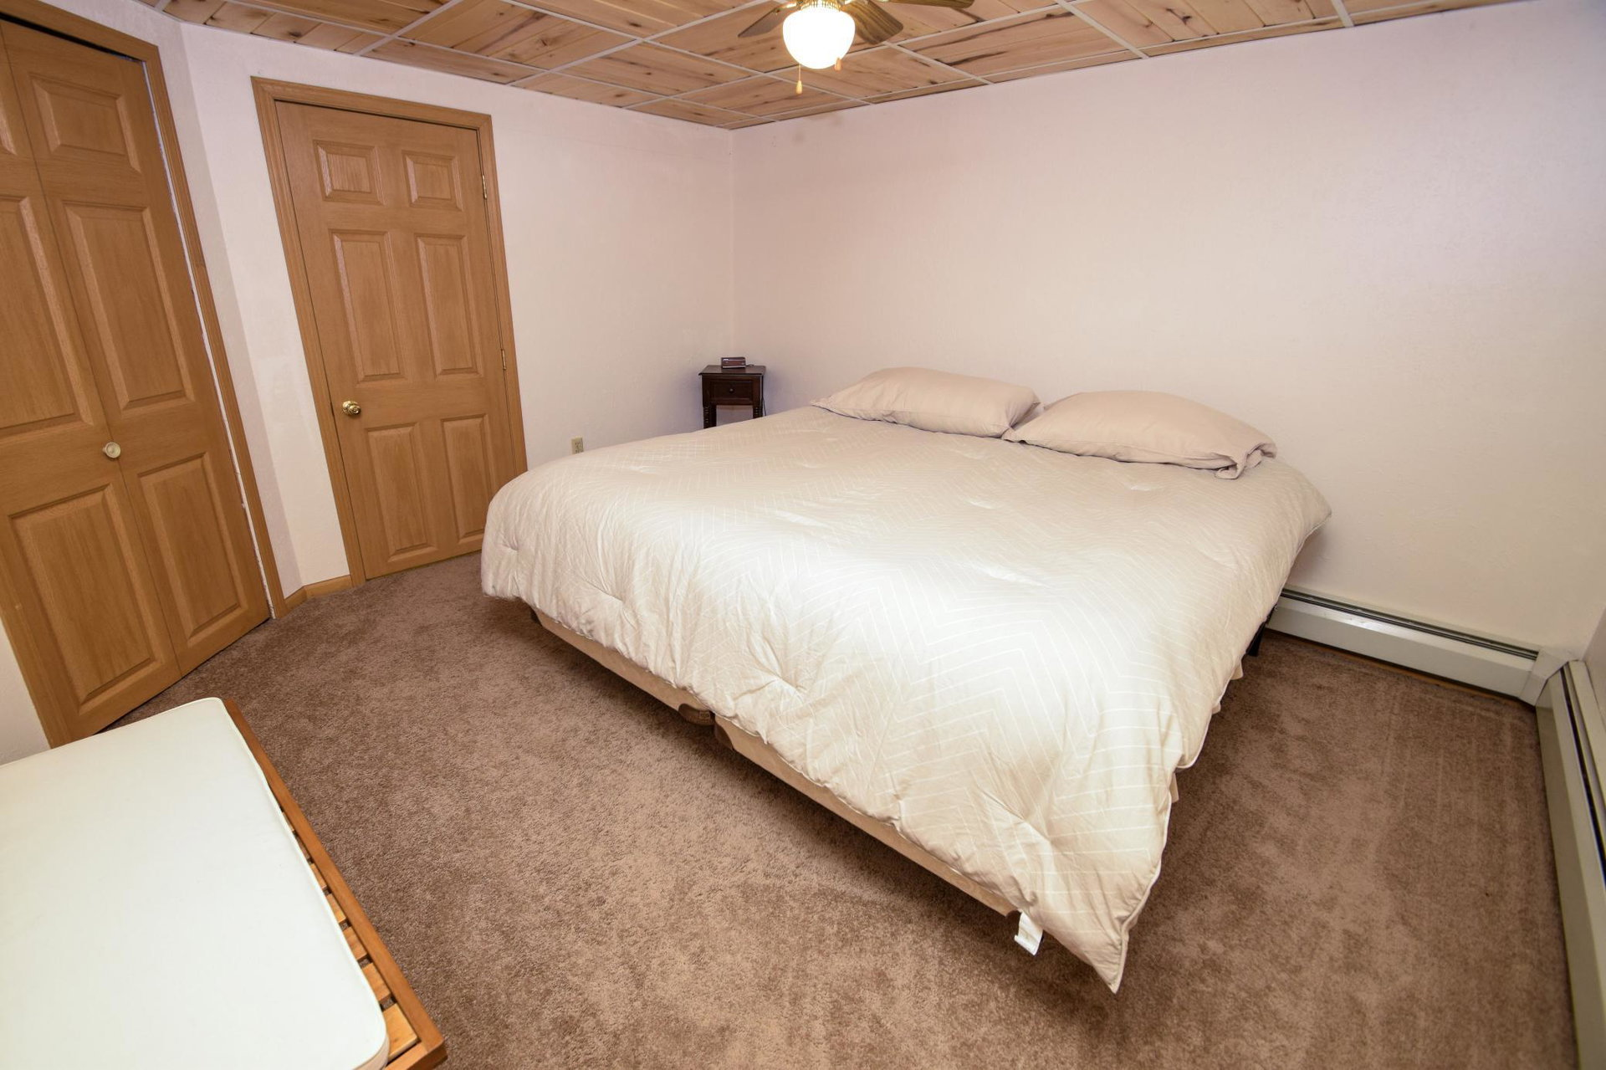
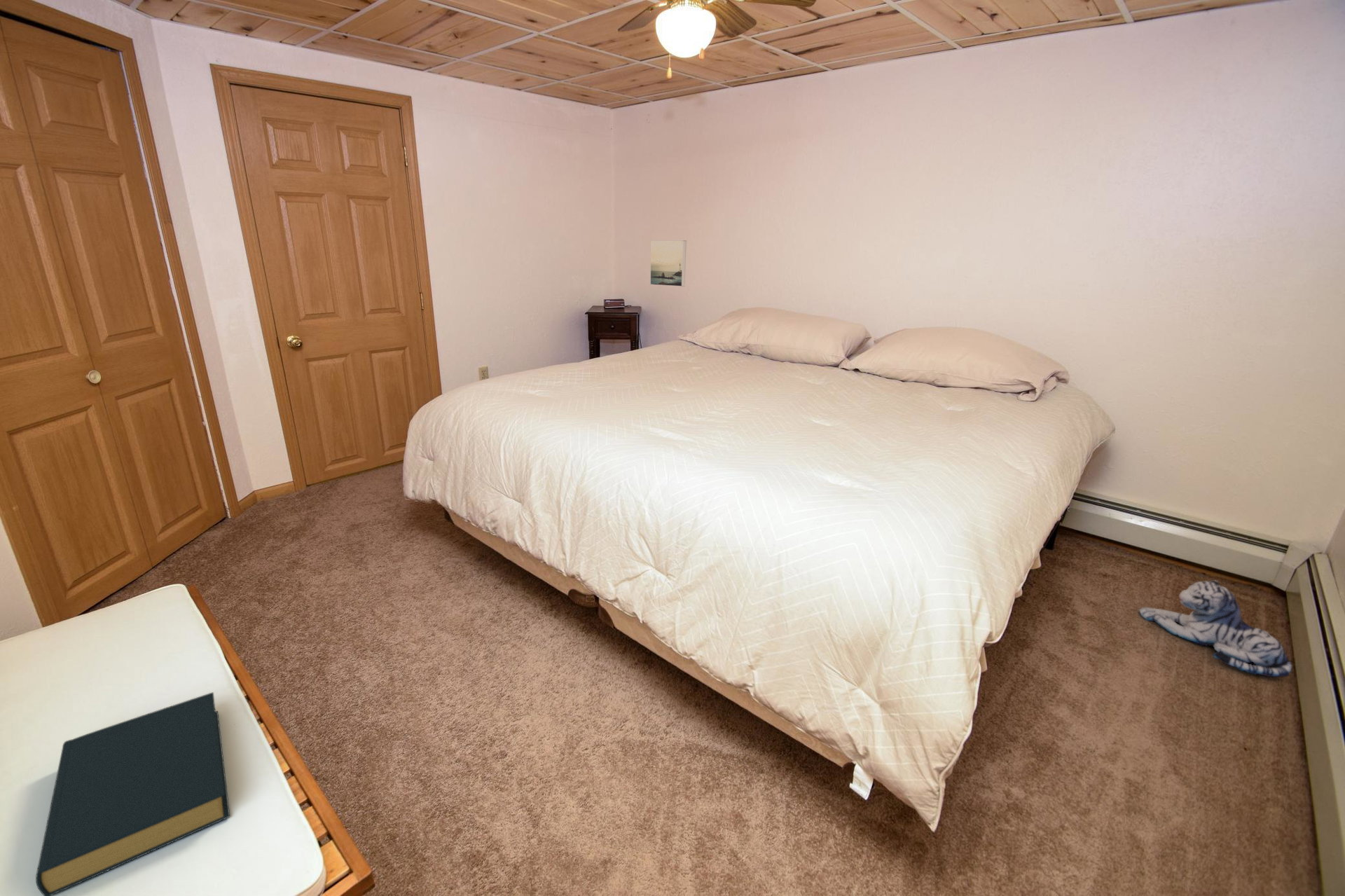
+ hardback book (142, 778)
+ plush toy (1217, 616)
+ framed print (668, 263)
